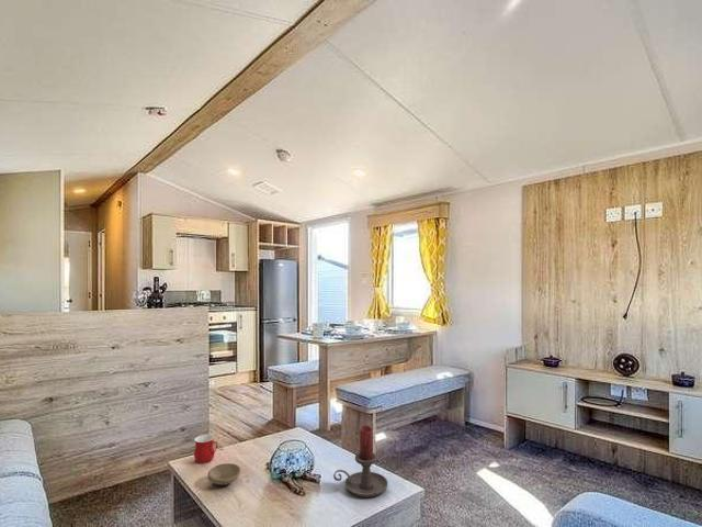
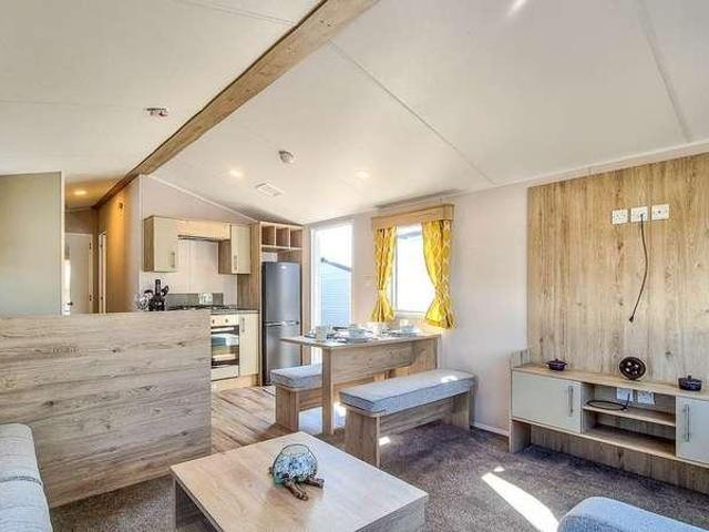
- candle holder (360, 456)
- bowl (224, 475)
- mug (206, 449)
